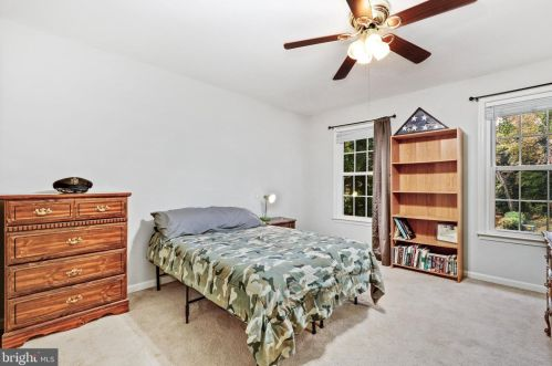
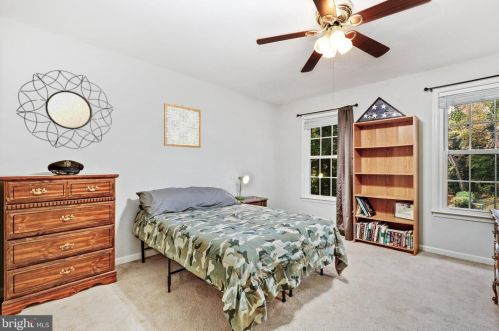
+ wall art (183, 125)
+ home mirror (70, 110)
